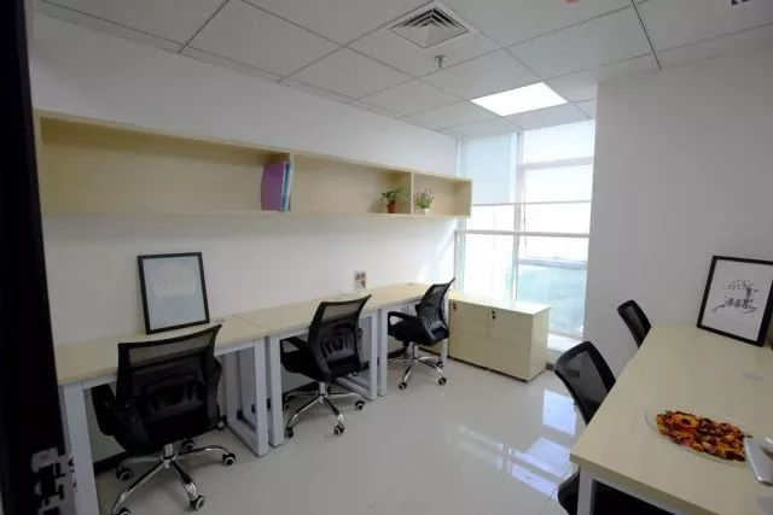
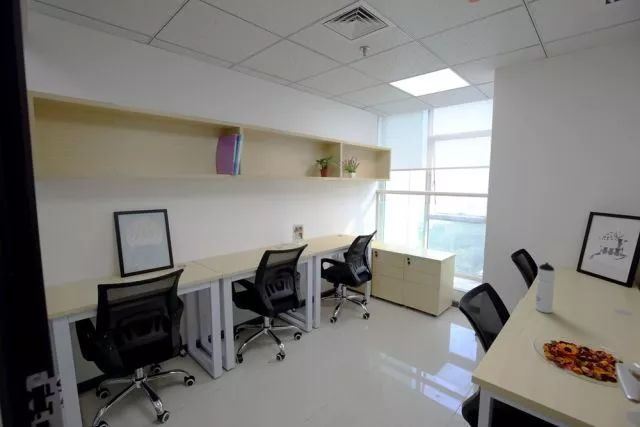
+ water bottle (545, 286)
